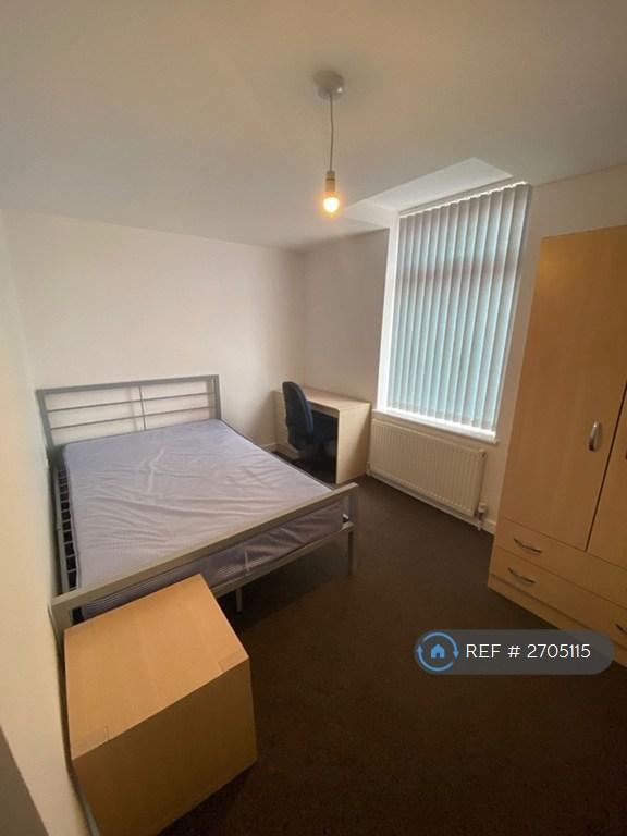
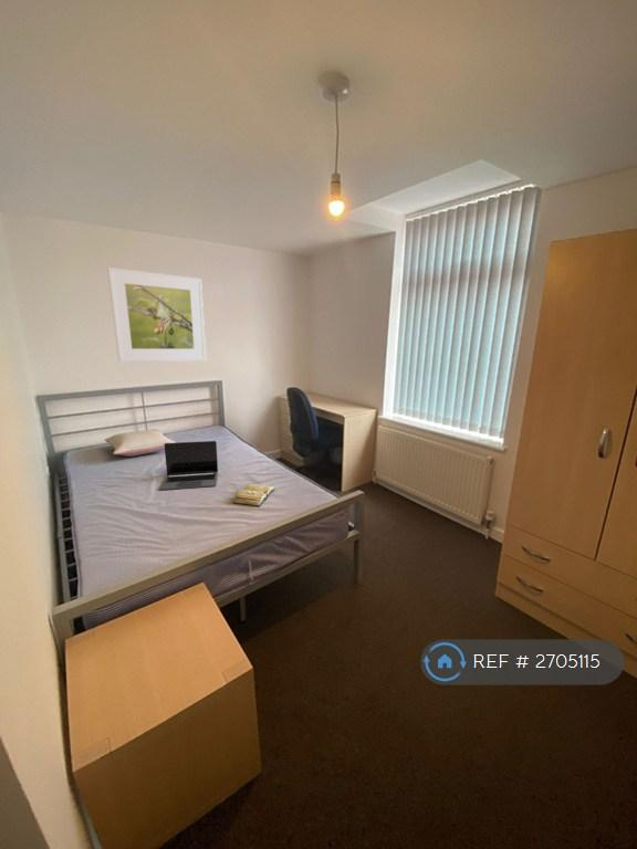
+ diary (254, 492)
+ pillow (139, 442)
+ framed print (161, 318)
+ laptop (189, 464)
